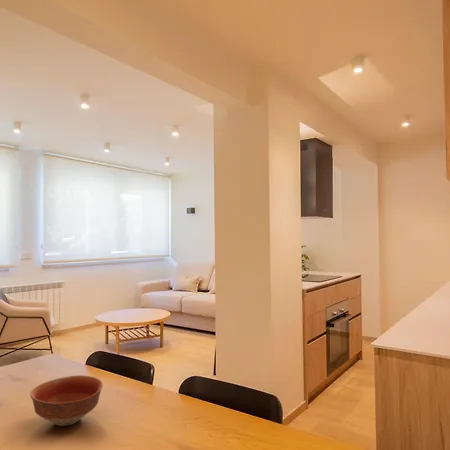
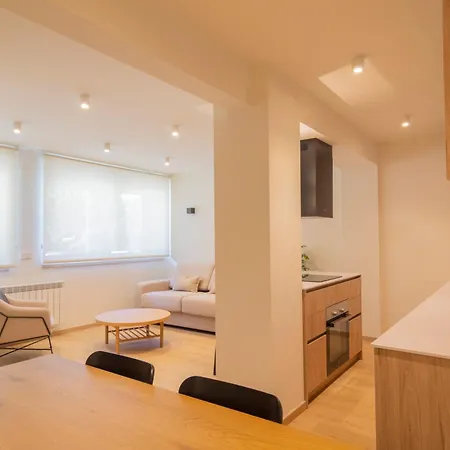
- bowl (67, 403)
